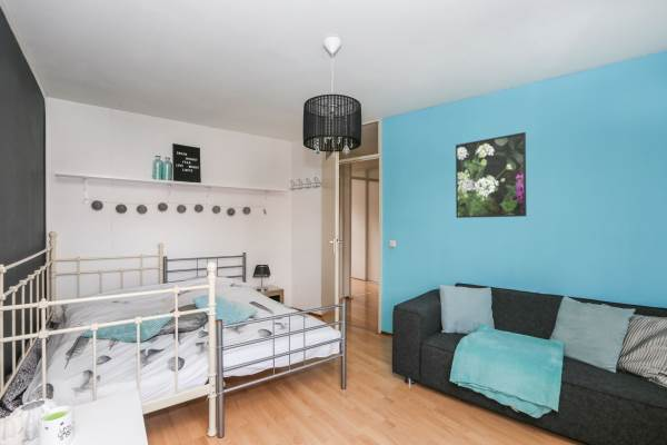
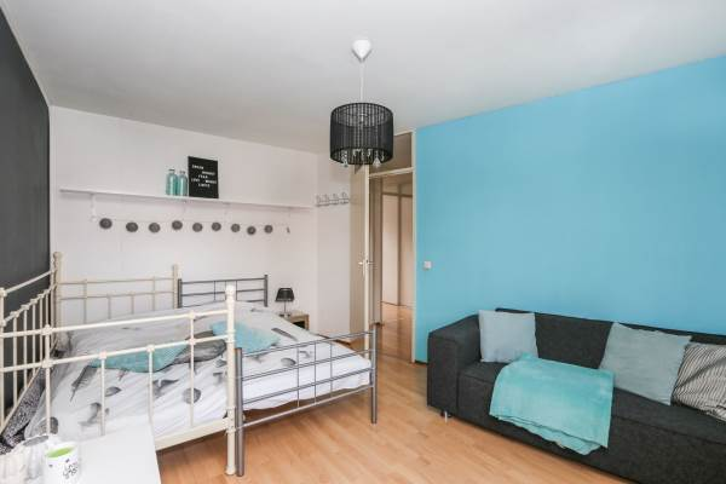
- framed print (488, 178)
